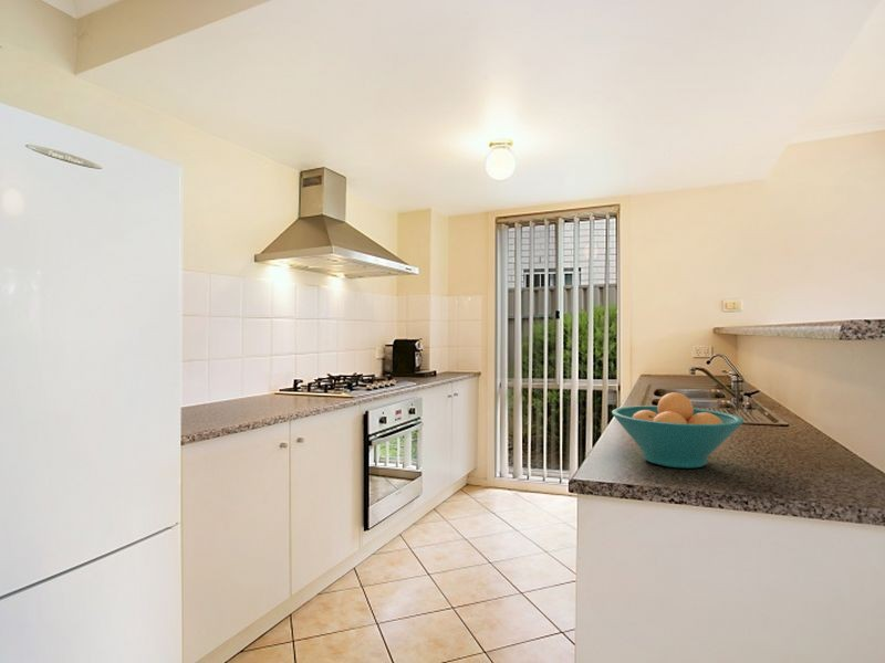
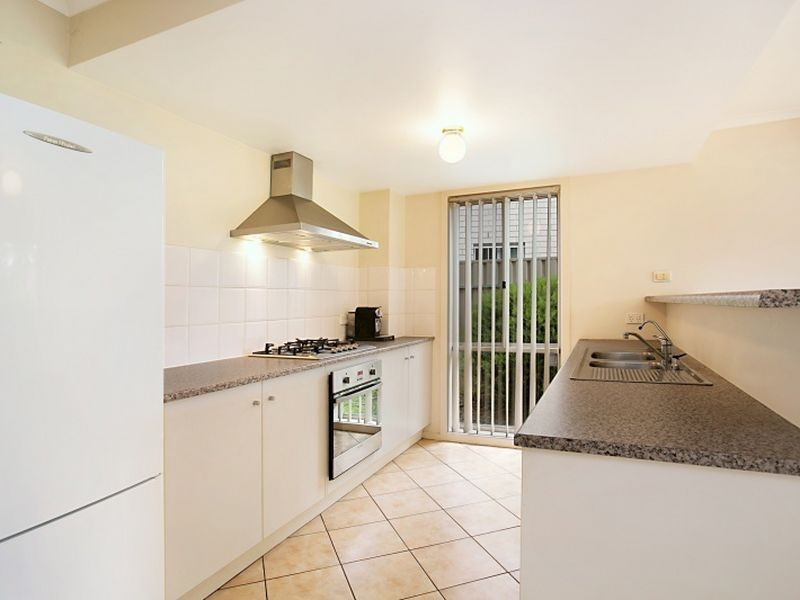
- fruit bowl (674, 427)
